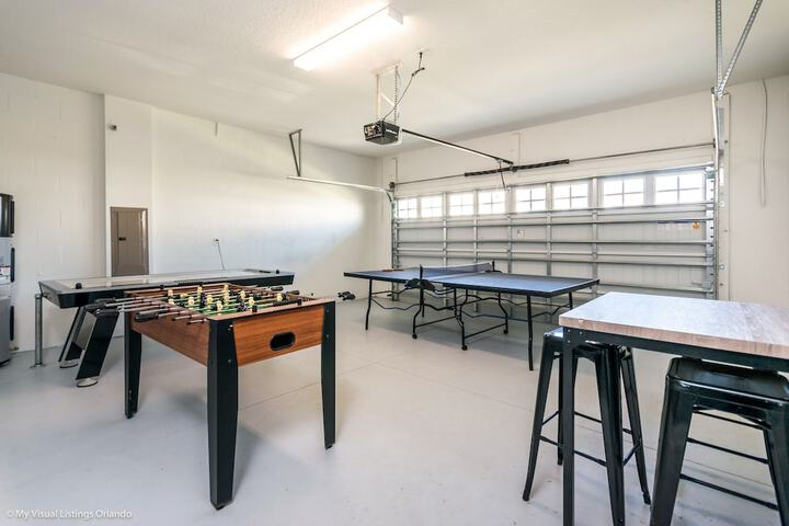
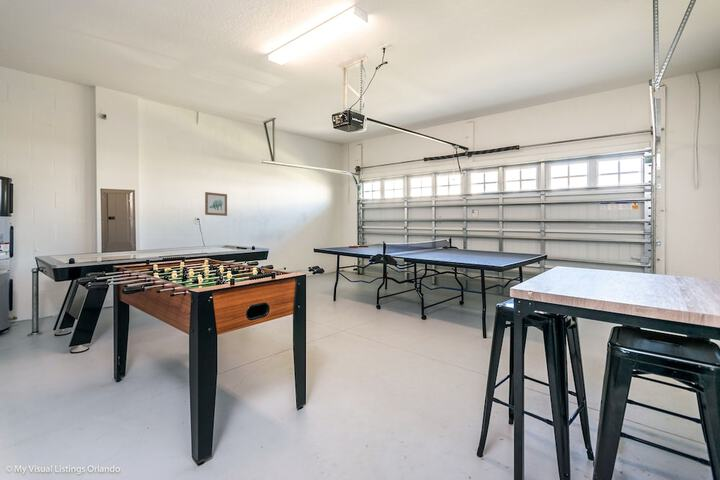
+ wall art (216, 204)
